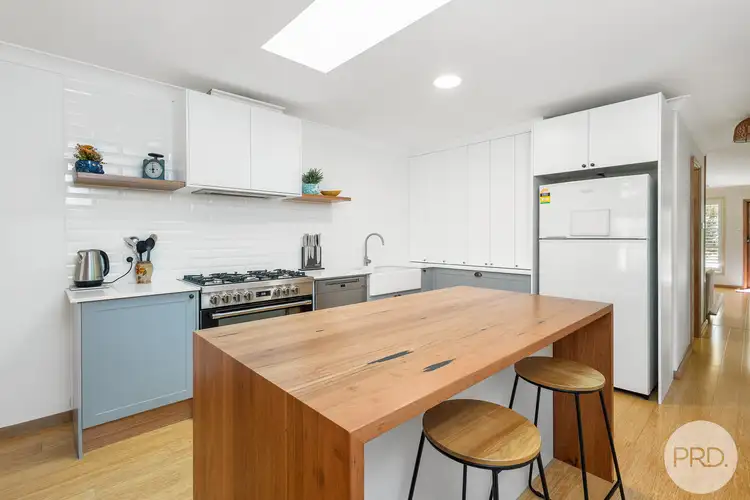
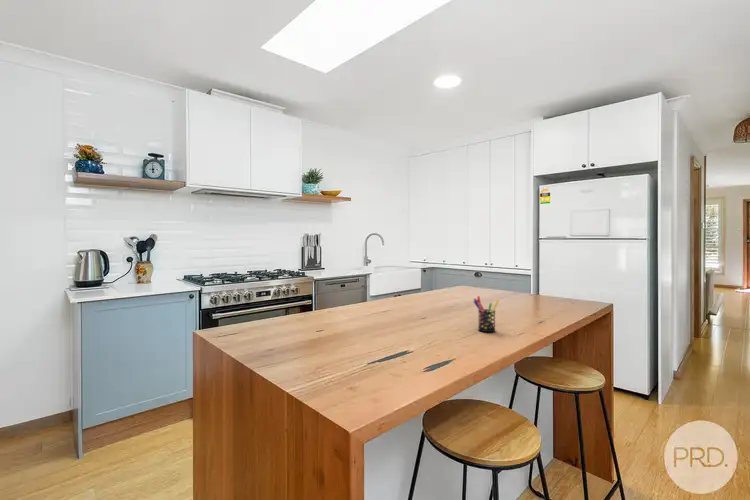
+ pen holder (486, 313)
